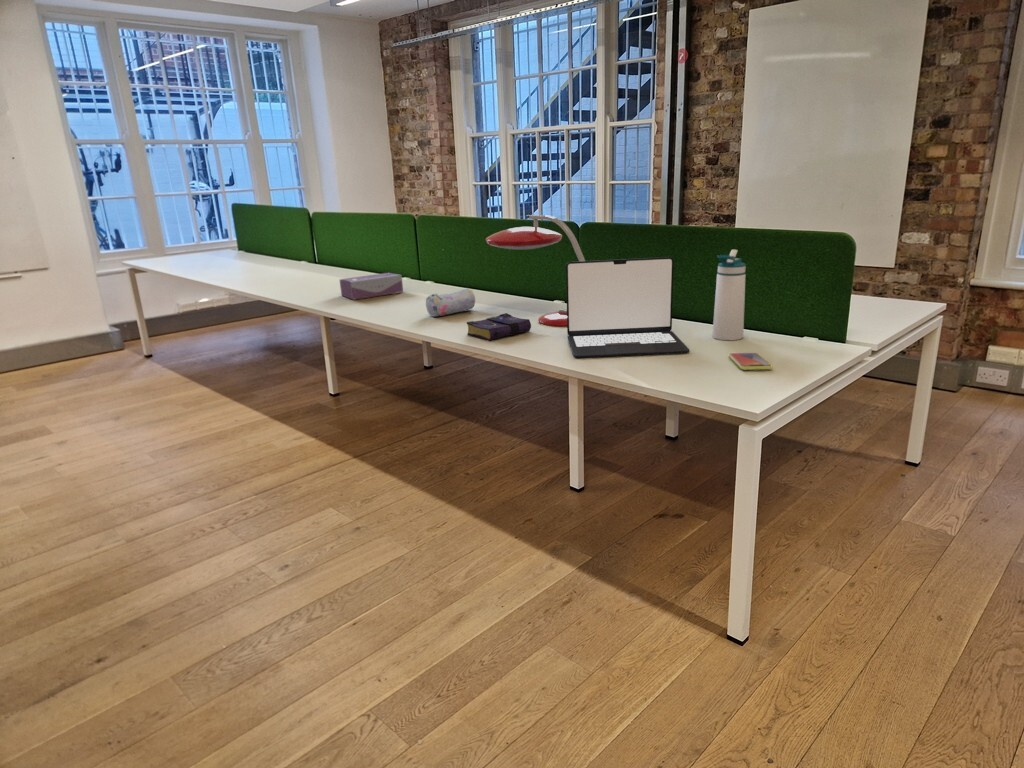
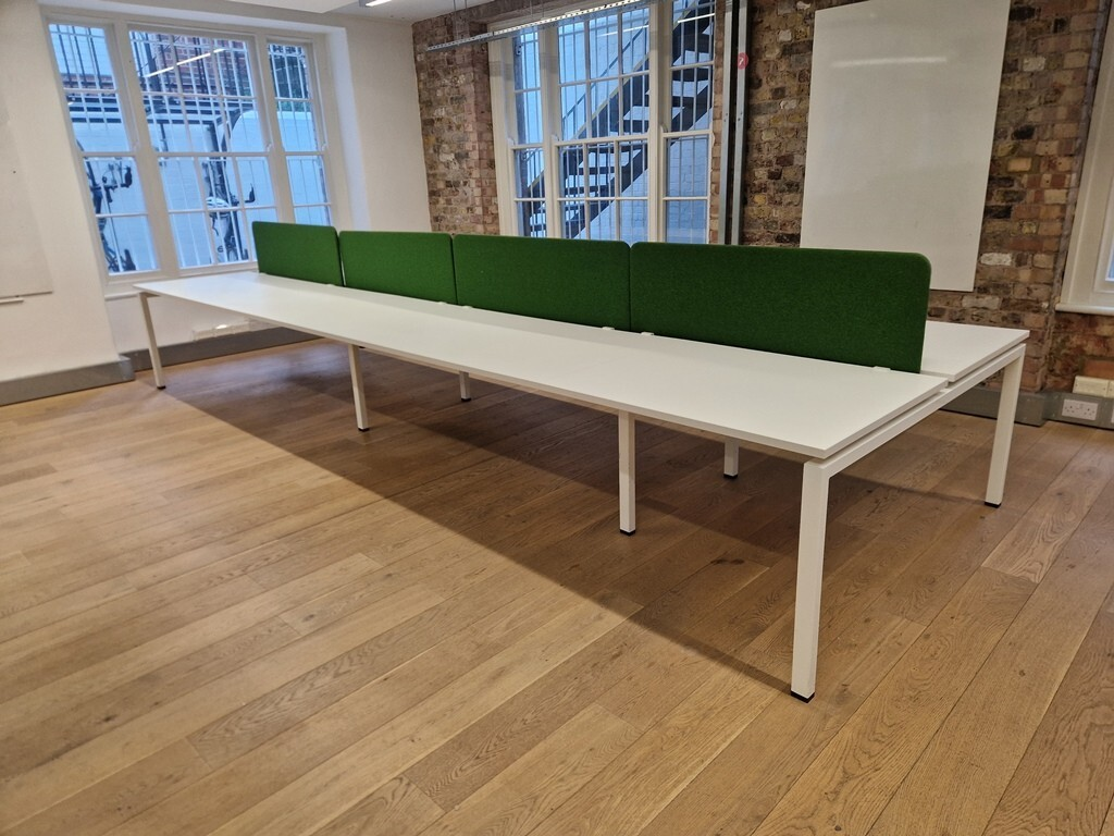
- pencil case (450, 301)
- desk lamp (539, 247)
- laptop (625, 306)
- smartphone (749, 360)
- tissue box (371, 285)
- book (499, 326)
- water bottle (728, 294)
